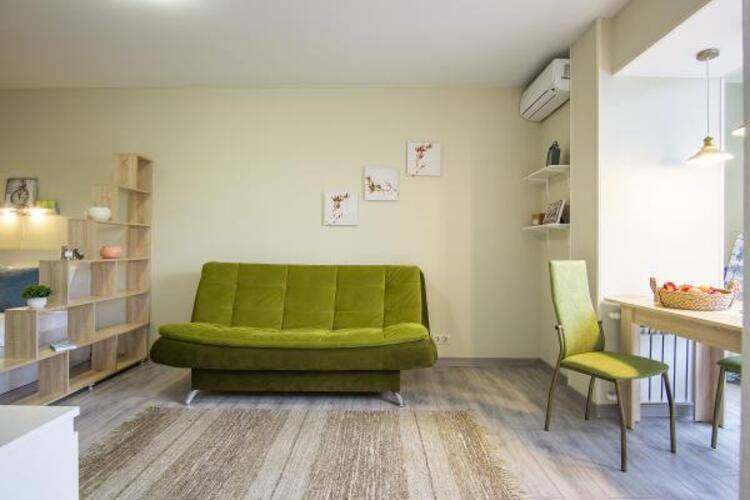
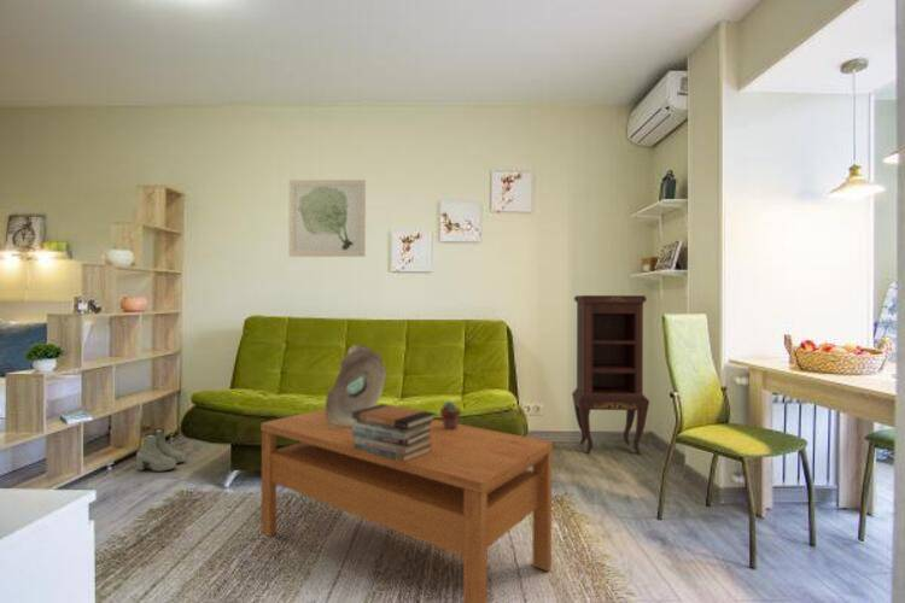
+ wall art (327, 218)
+ boots (160, 447)
+ cabinet (608, 371)
+ book stack (392, 429)
+ coffee table (396, 490)
+ potted succulent (450, 414)
+ decorative bowl (354, 385)
